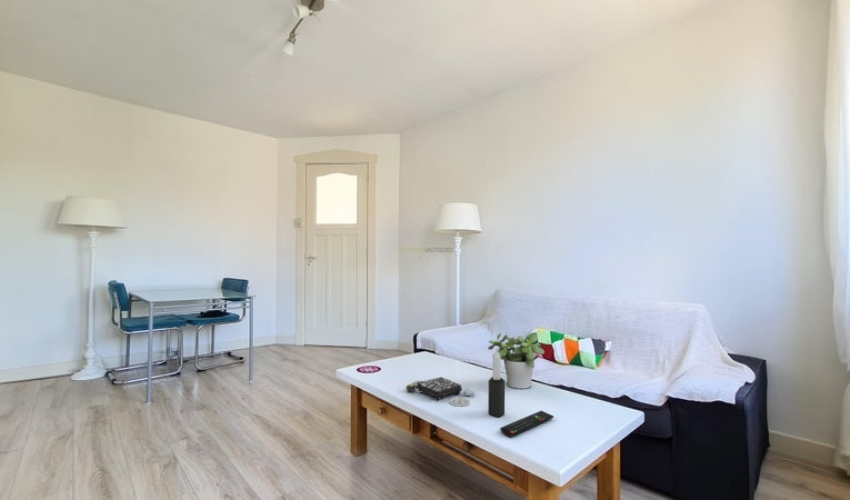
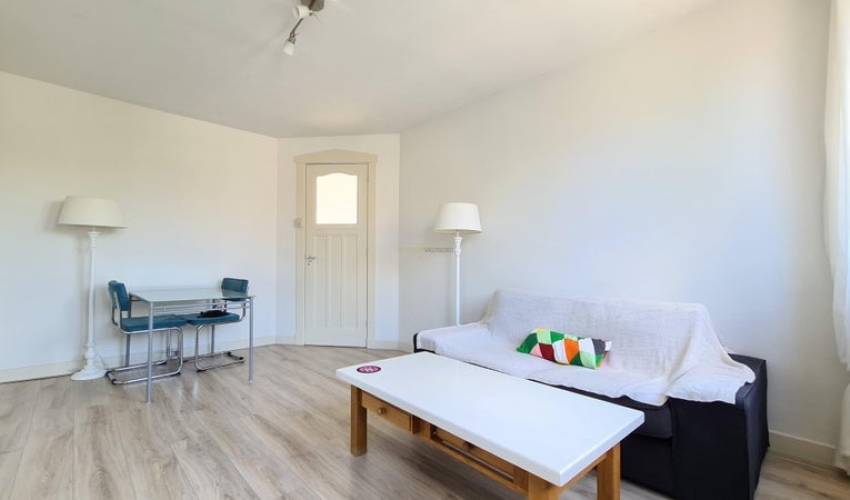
- candle (496, 380)
- potted plant (516, 359)
- board game (439, 388)
- remote control (527, 423)
